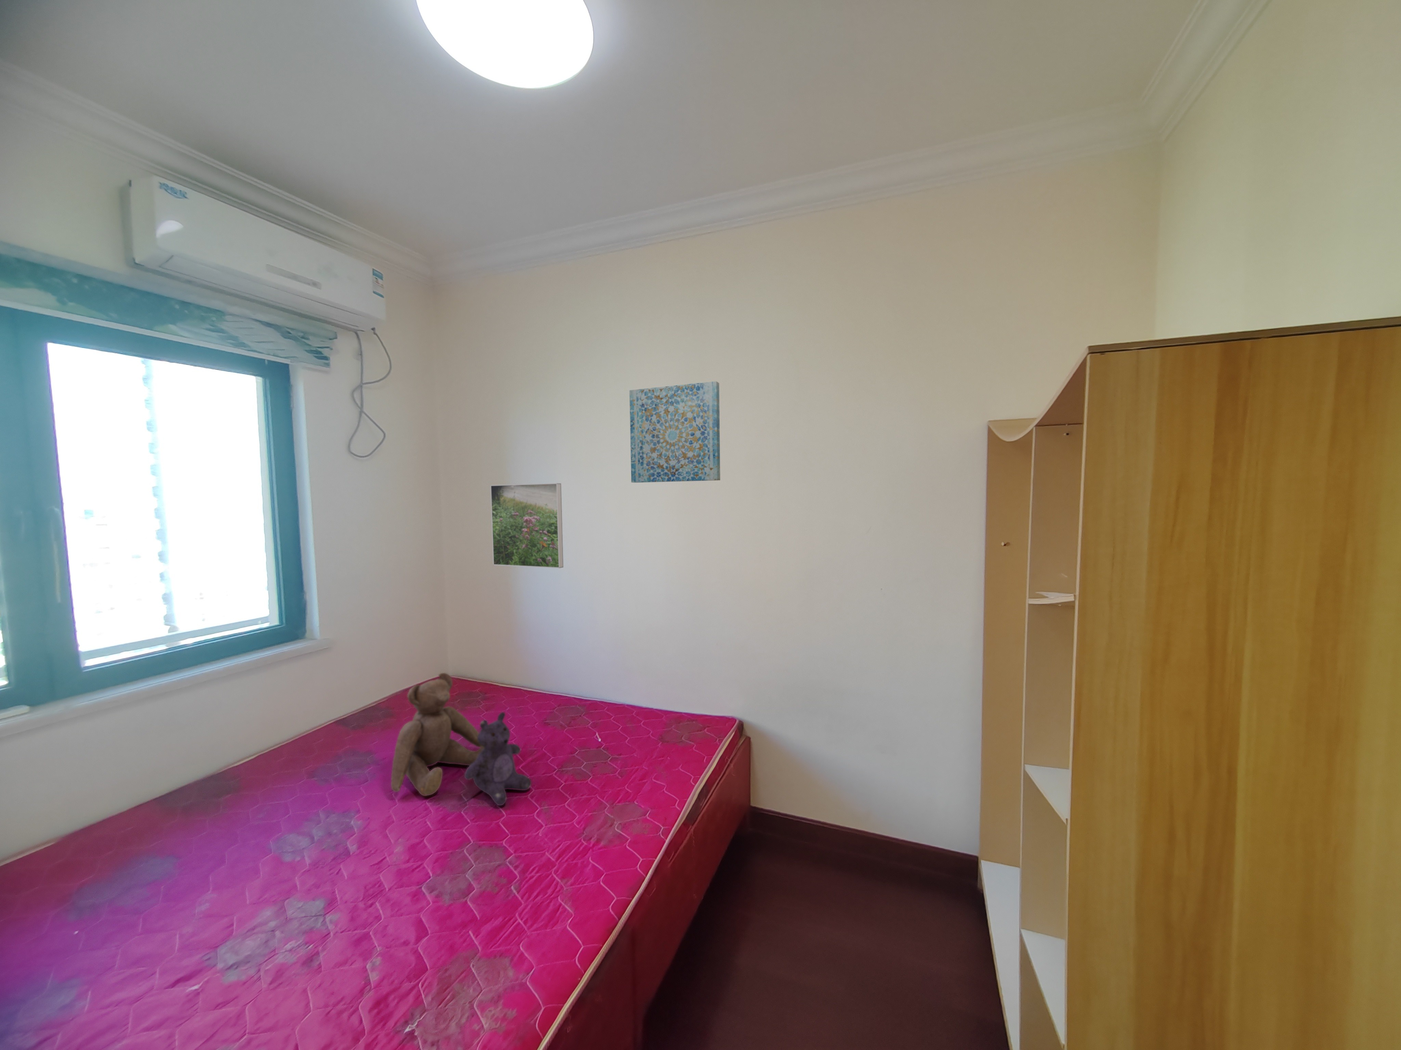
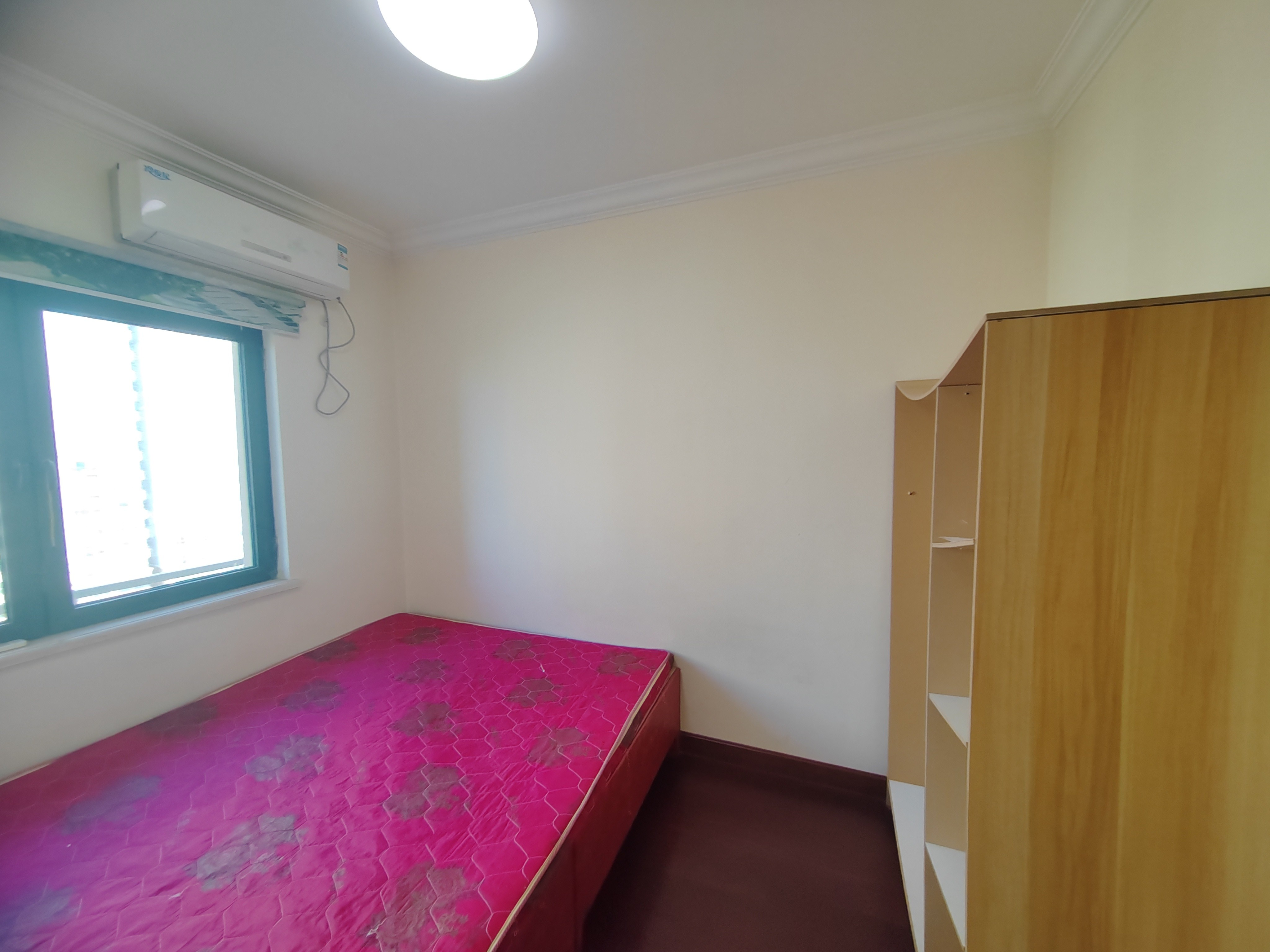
- teddy bear (440, 728)
- stuffed animal (500, 756)
- wall art (674, 435)
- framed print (526, 525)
